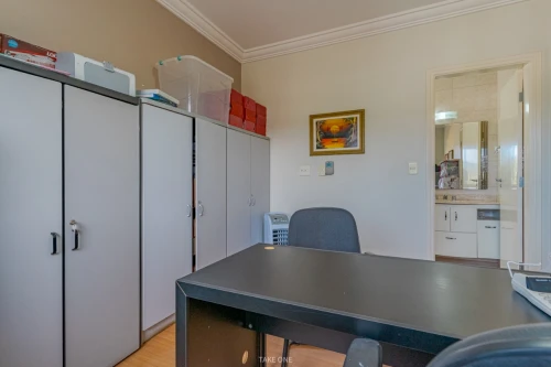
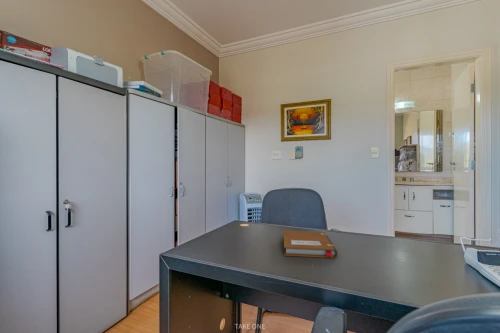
+ notebook (307, 243)
